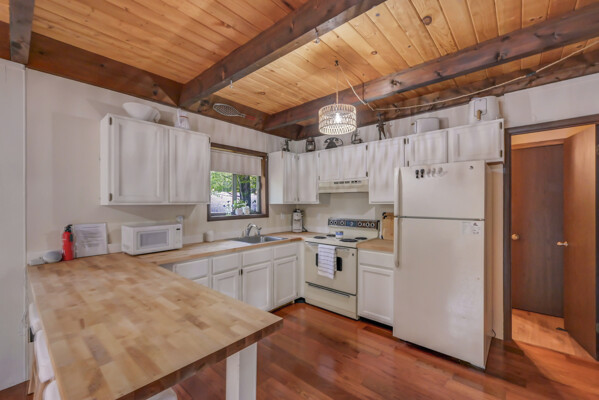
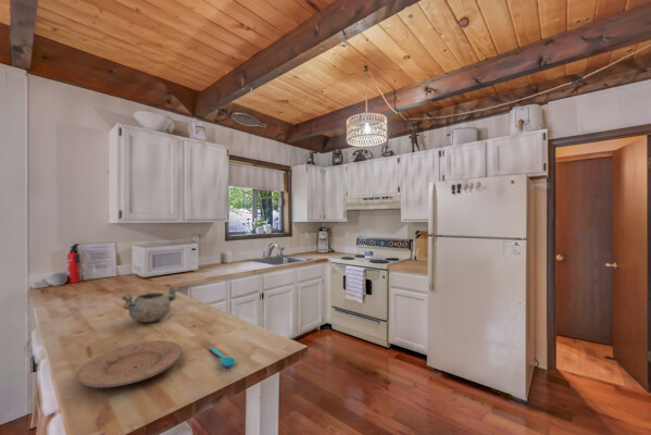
+ spoon (221, 355)
+ plate (134, 363)
+ decorative bowl (151, 303)
